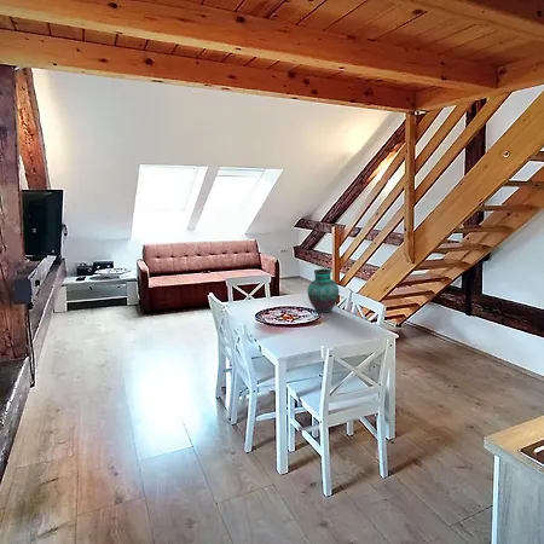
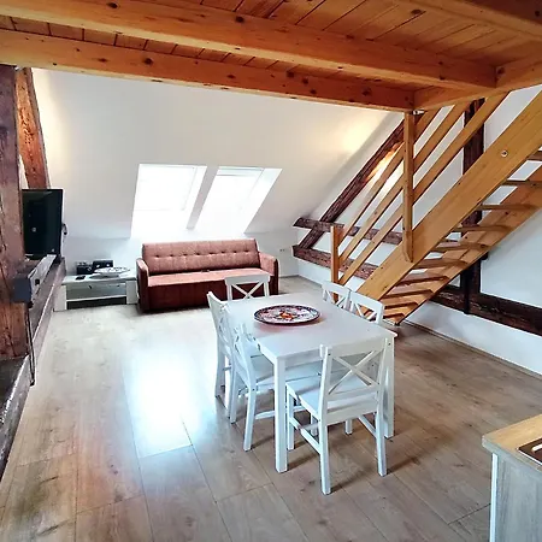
- vase (323, 290)
